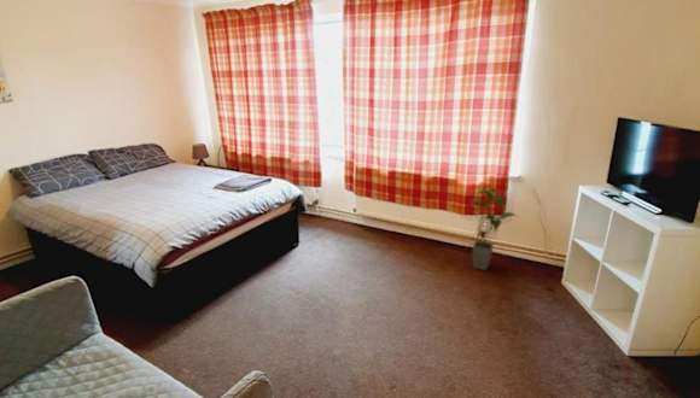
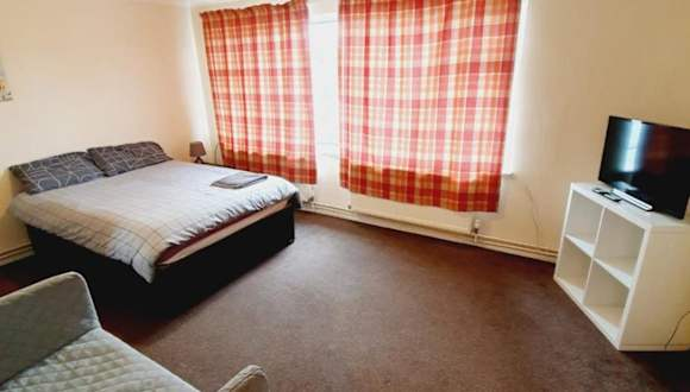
- house plant (489, 229)
